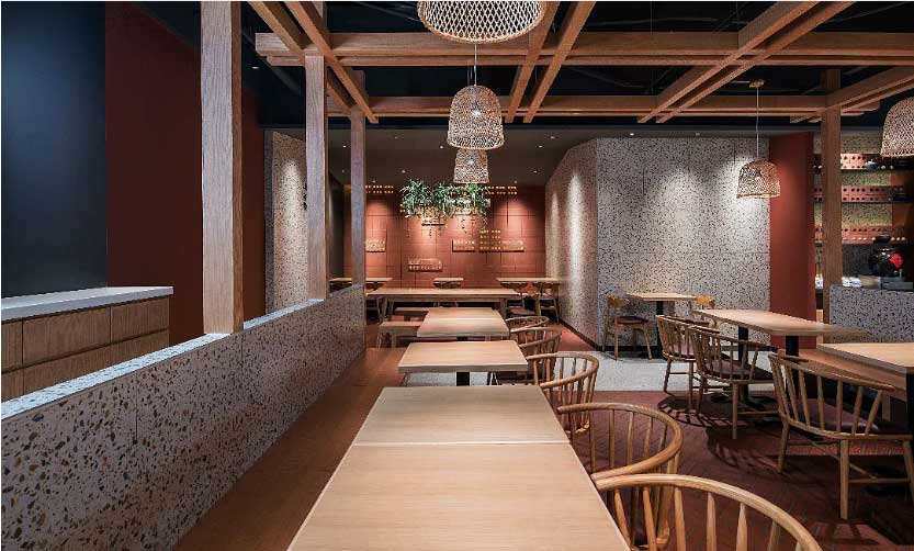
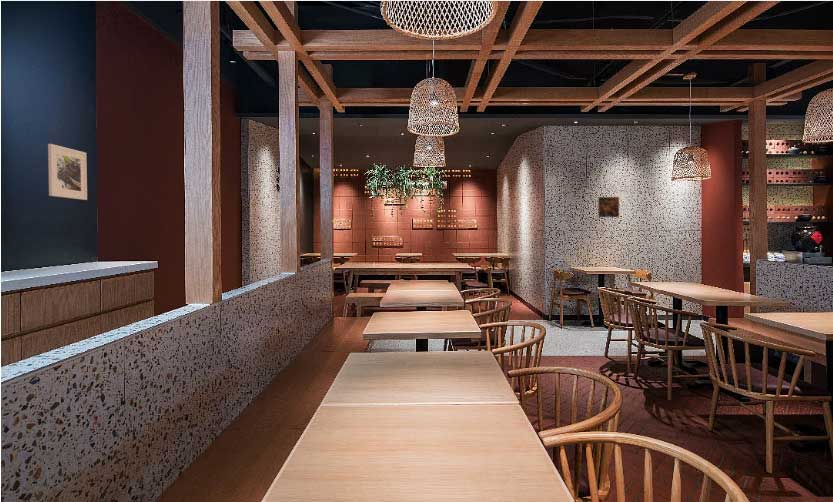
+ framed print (608, 207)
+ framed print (68, 173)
